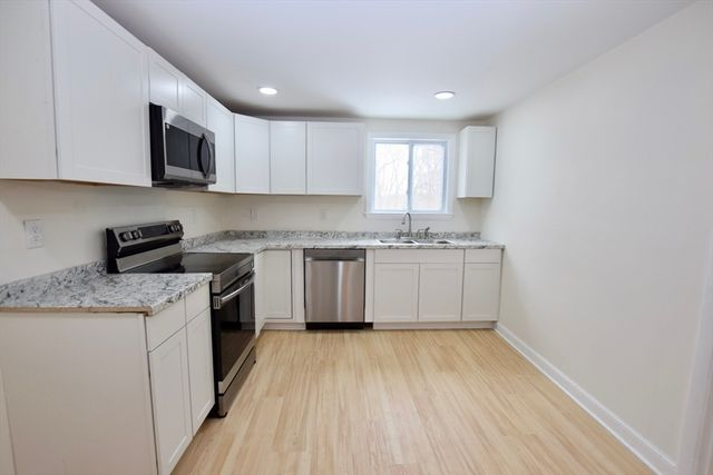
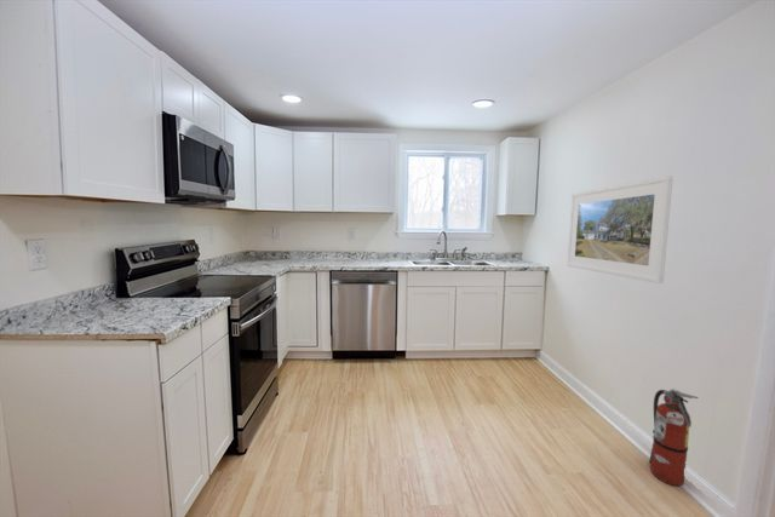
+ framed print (608, 230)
+ fire extinguisher (666, 431)
